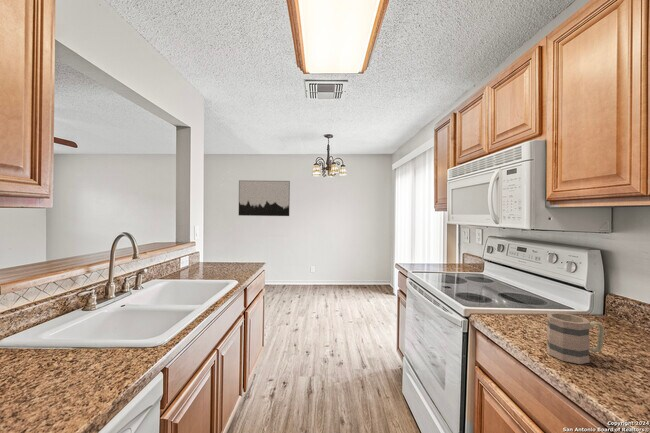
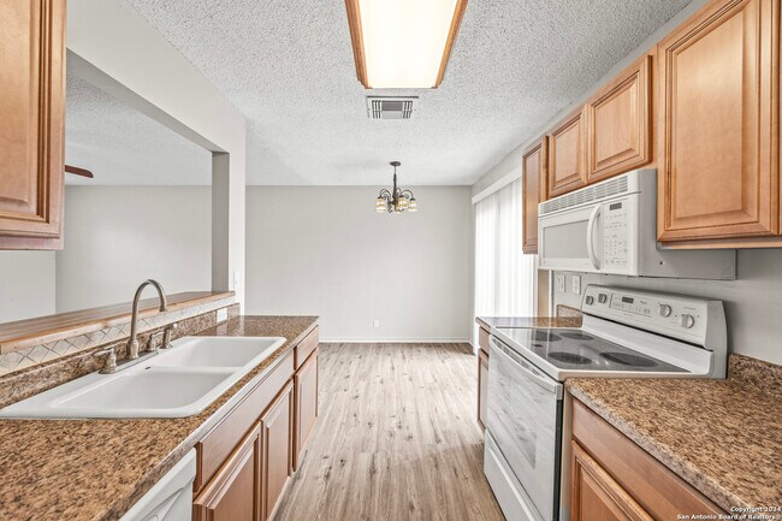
- wall art (264, 198)
- mug (575, 337)
